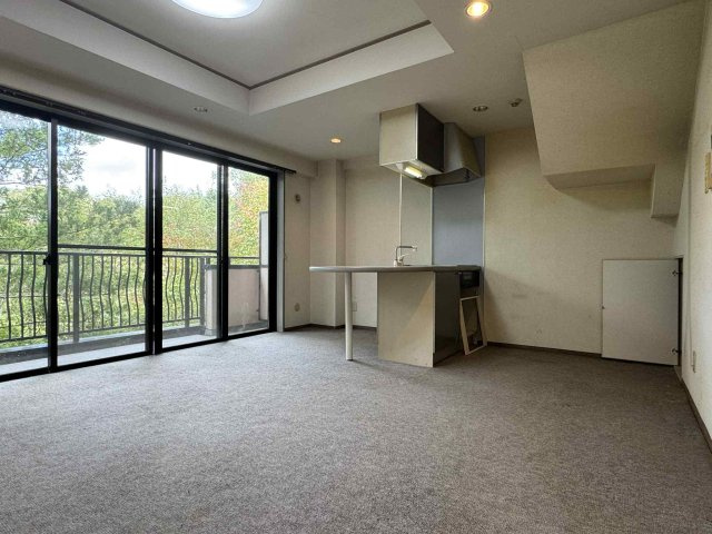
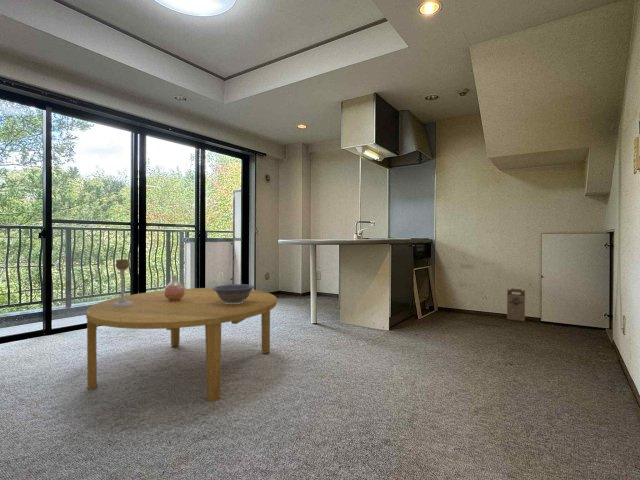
+ decorative bowl (233, 294)
+ vase (174, 287)
+ dining table (190, 326)
+ candle holder (122, 282)
+ cardboard box (516, 304)
